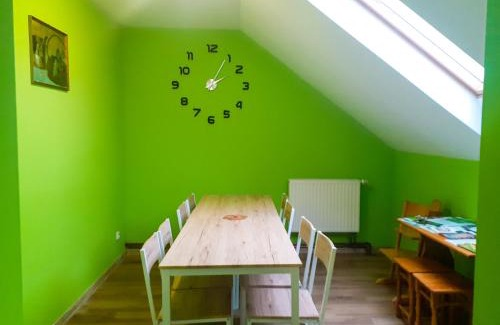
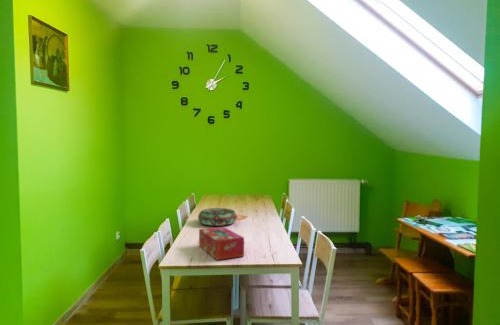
+ decorative bowl (217, 216)
+ tissue box (220, 242)
